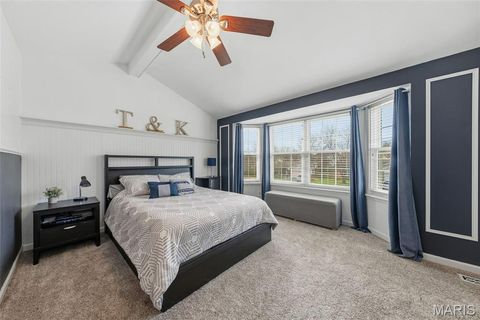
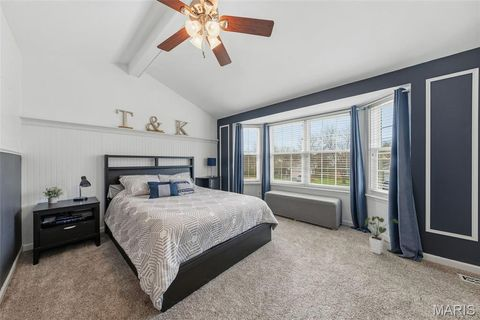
+ house plant (380, 233)
